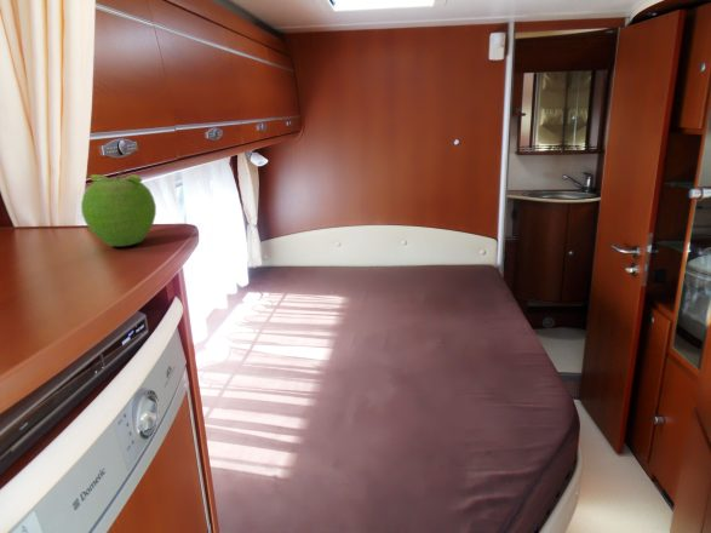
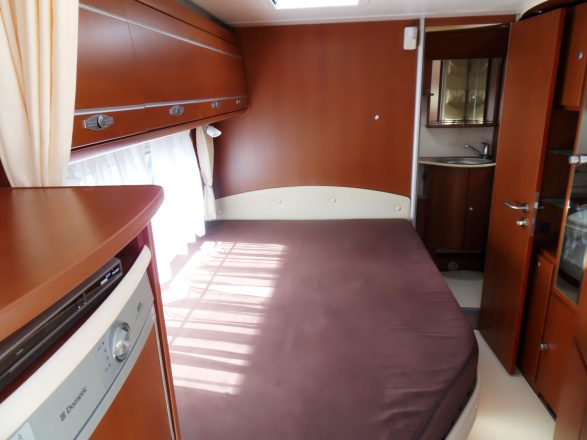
- fruit (119, 207)
